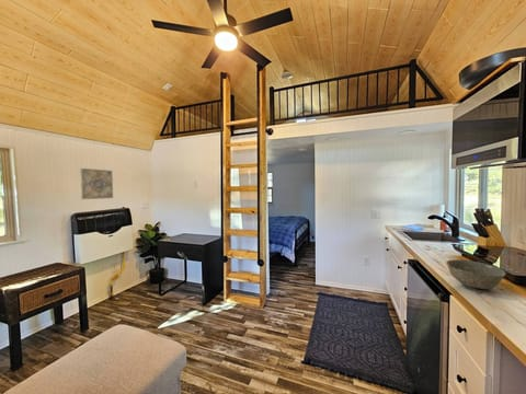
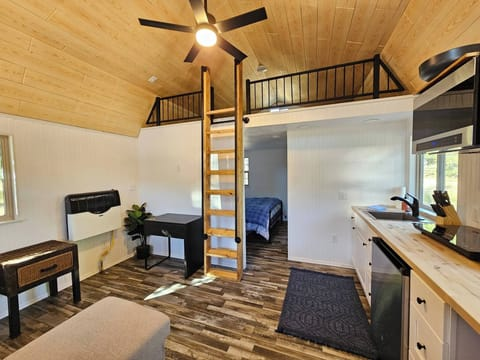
- wall art (98, 184)
- bowl (473, 276)
